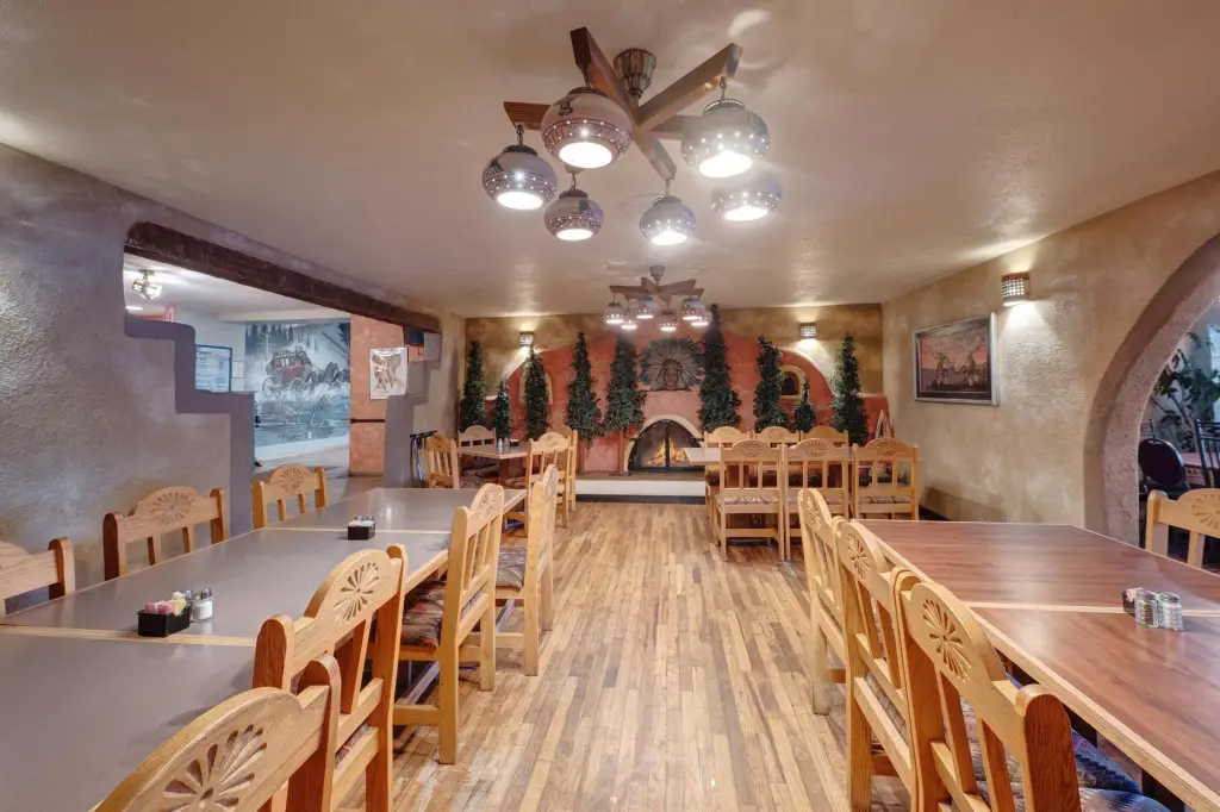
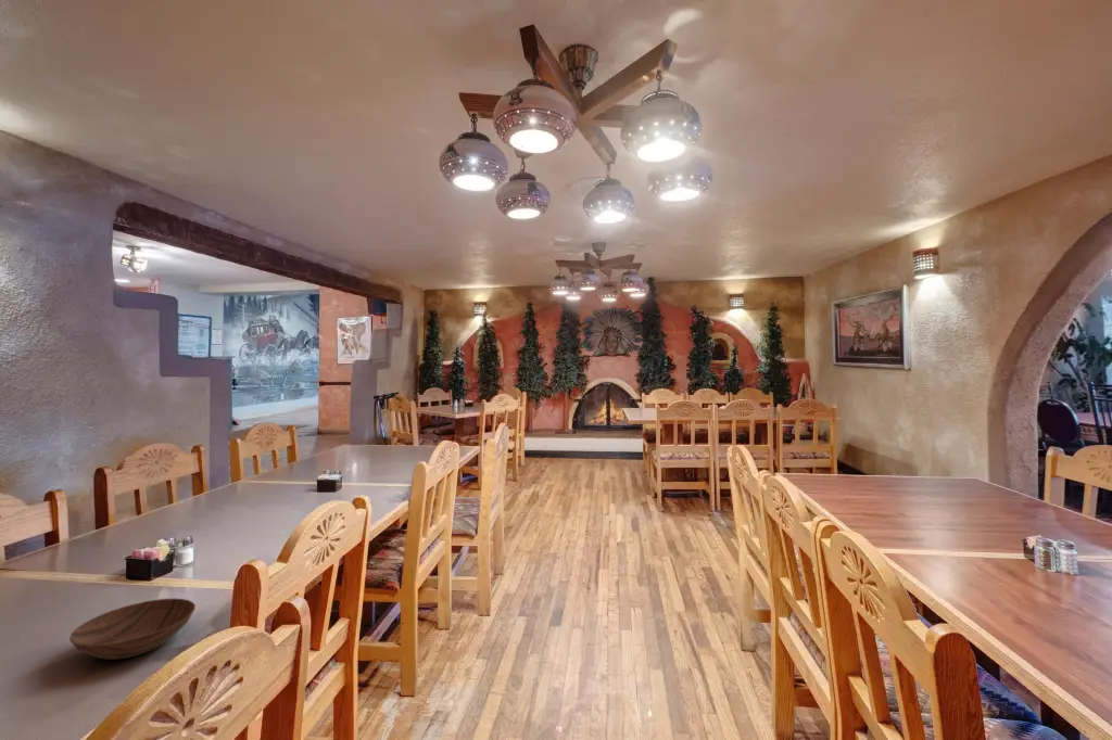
+ bowl (136, 631)
